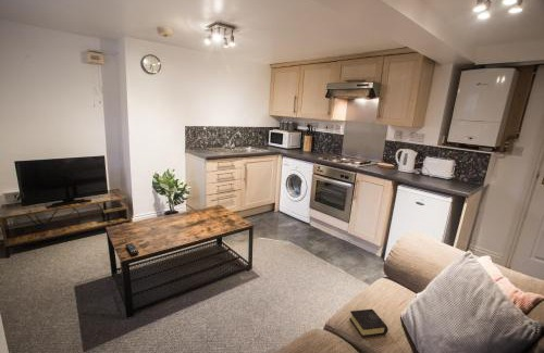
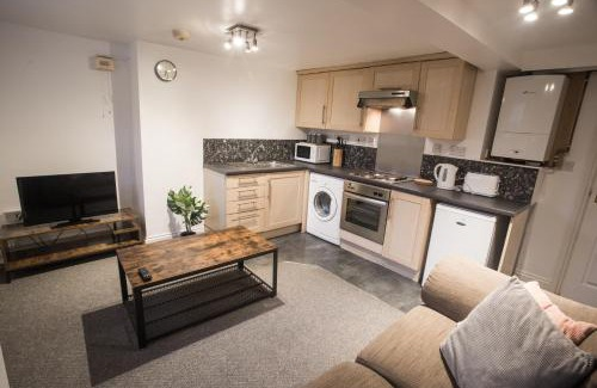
- book (368, 322)
